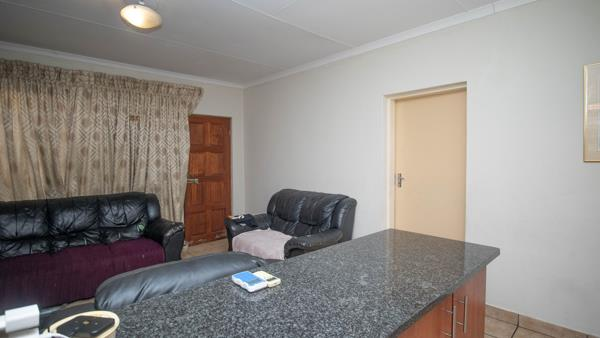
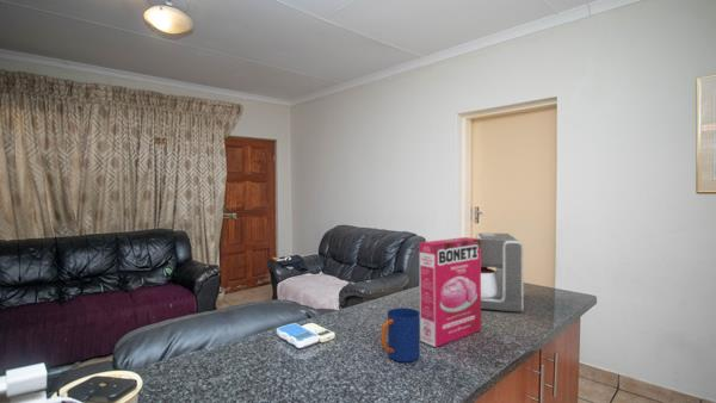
+ cereal box (451, 287)
+ coffee maker (493, 269)
+ mug (399, 335)
